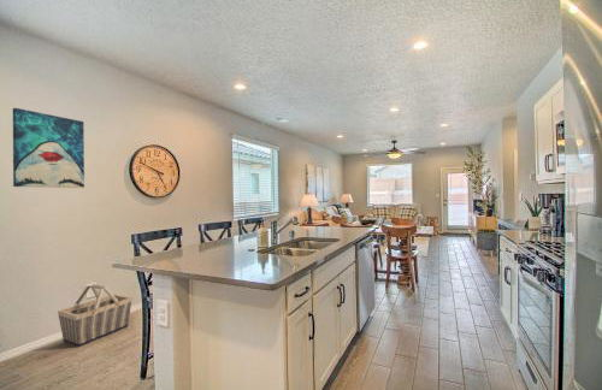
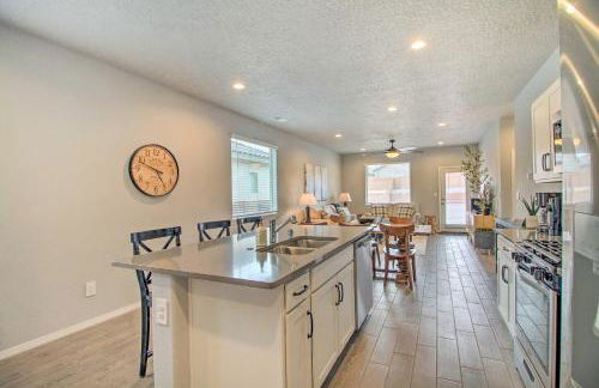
- basket (96, 309)
- wall art (51, 150)
